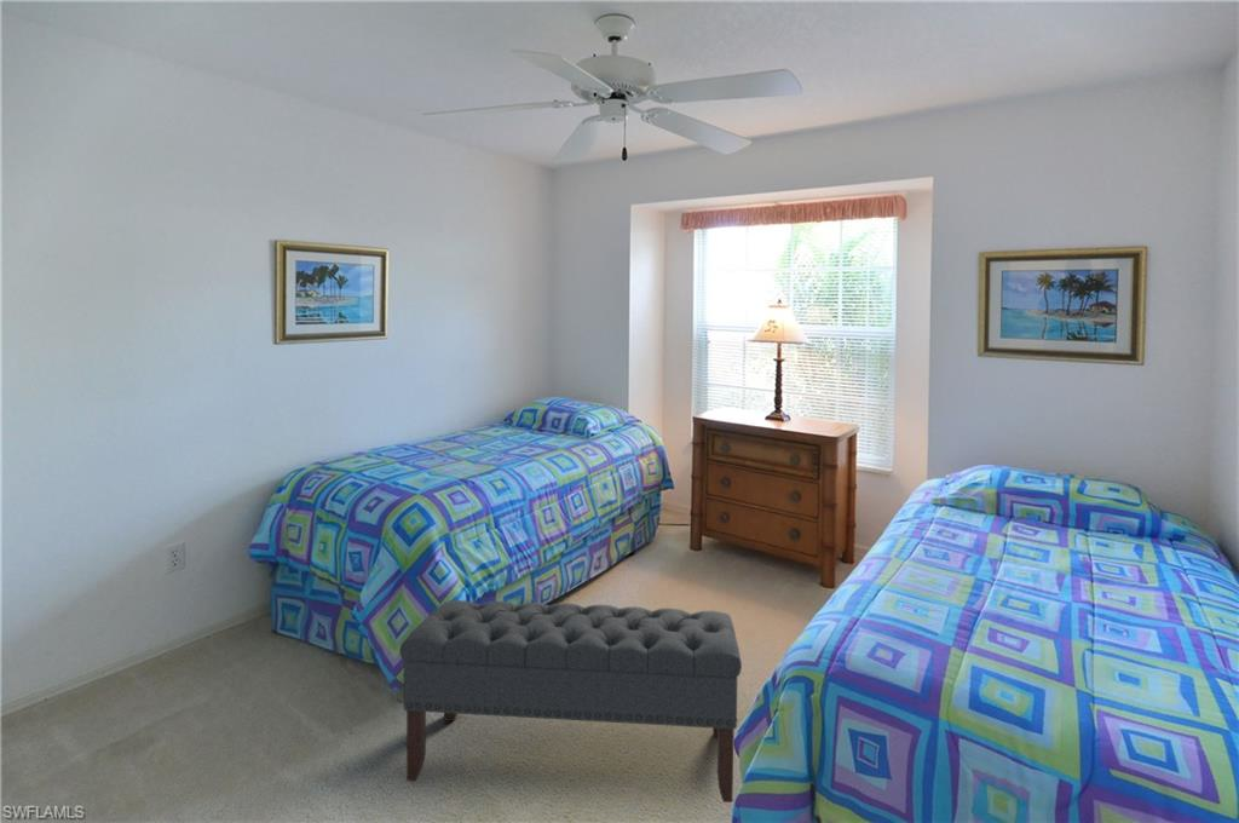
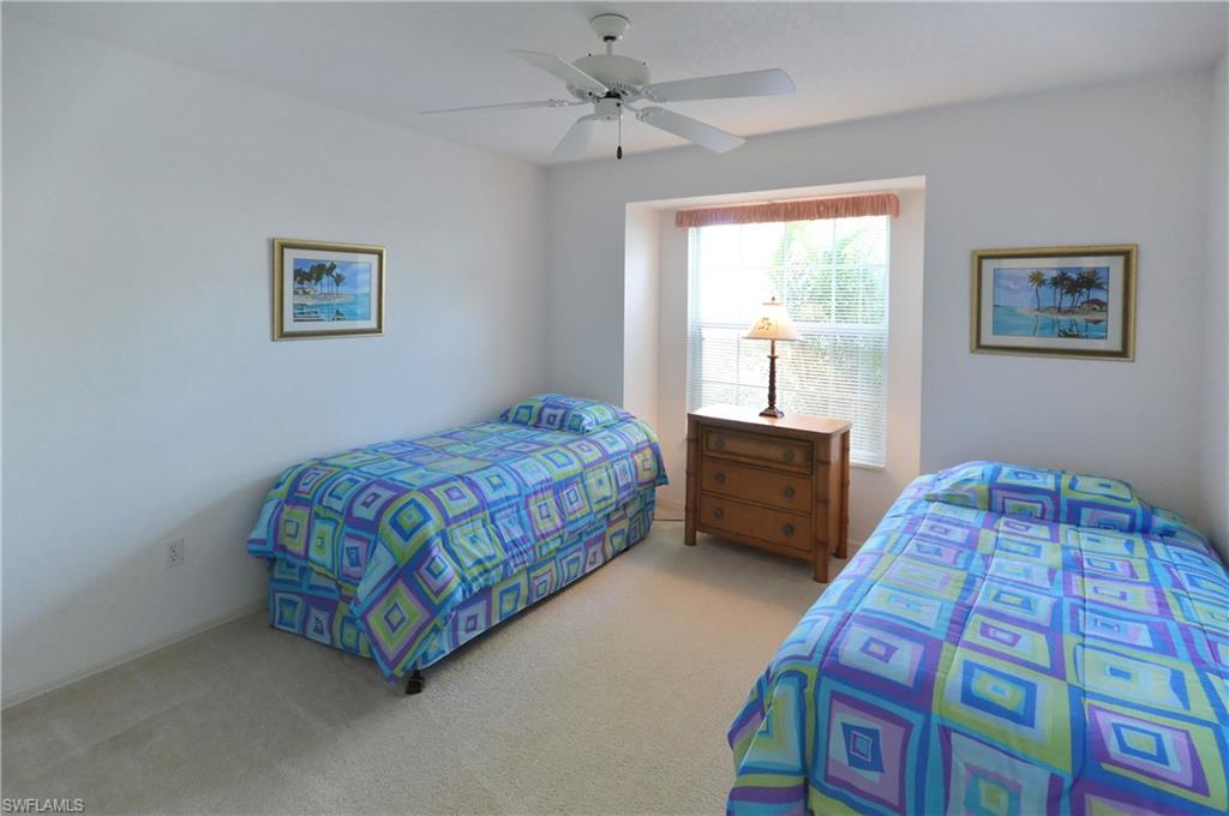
- bench (576, 689)
